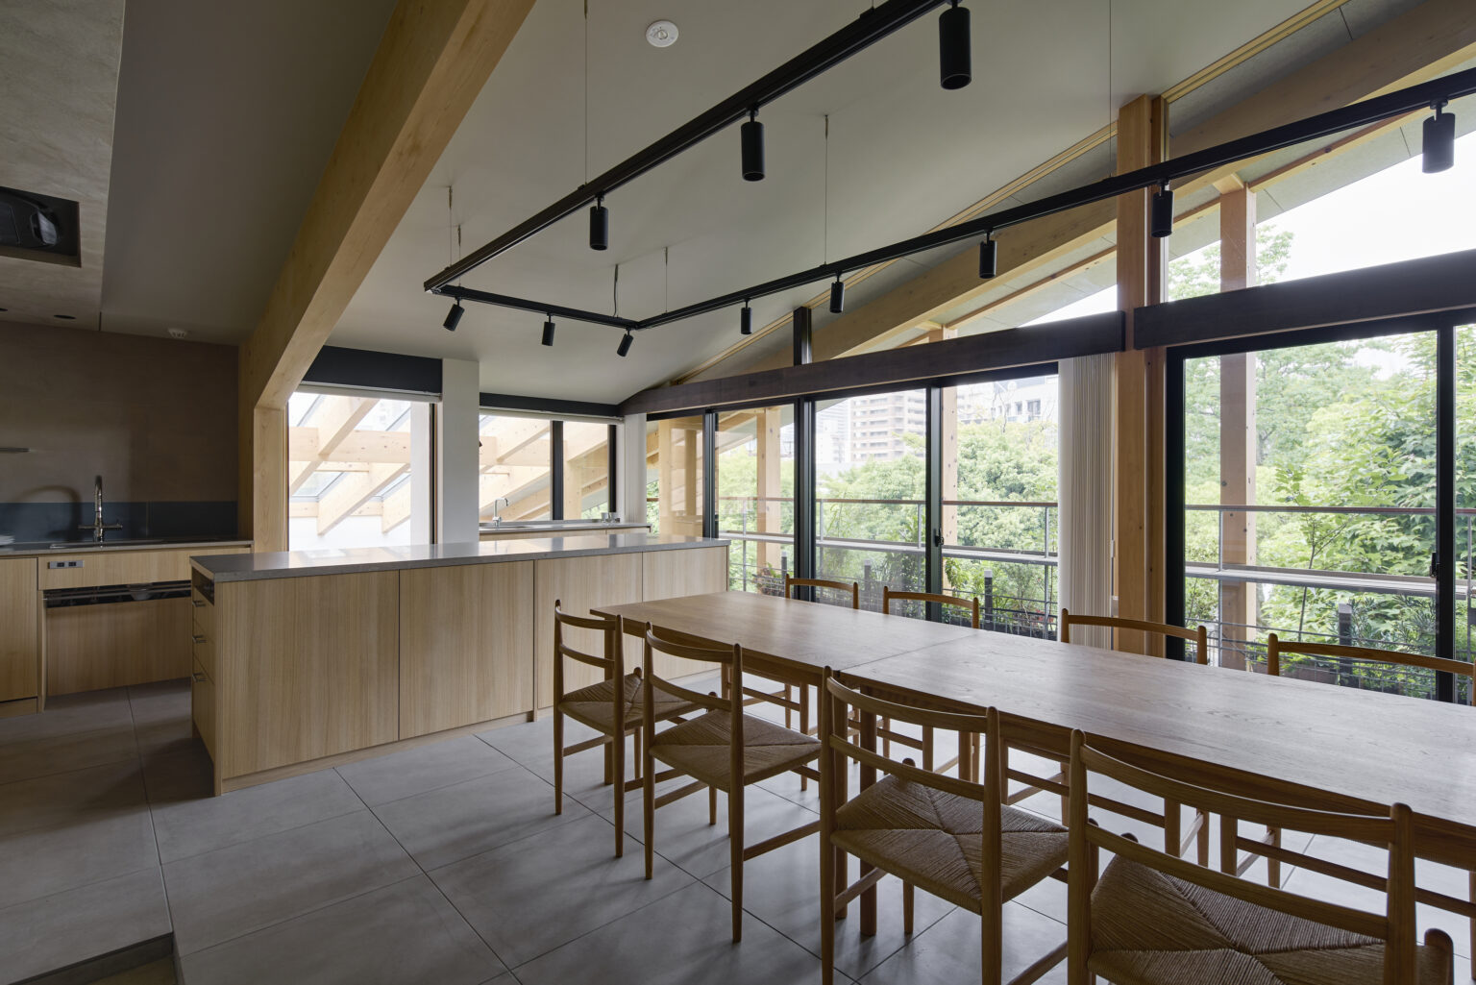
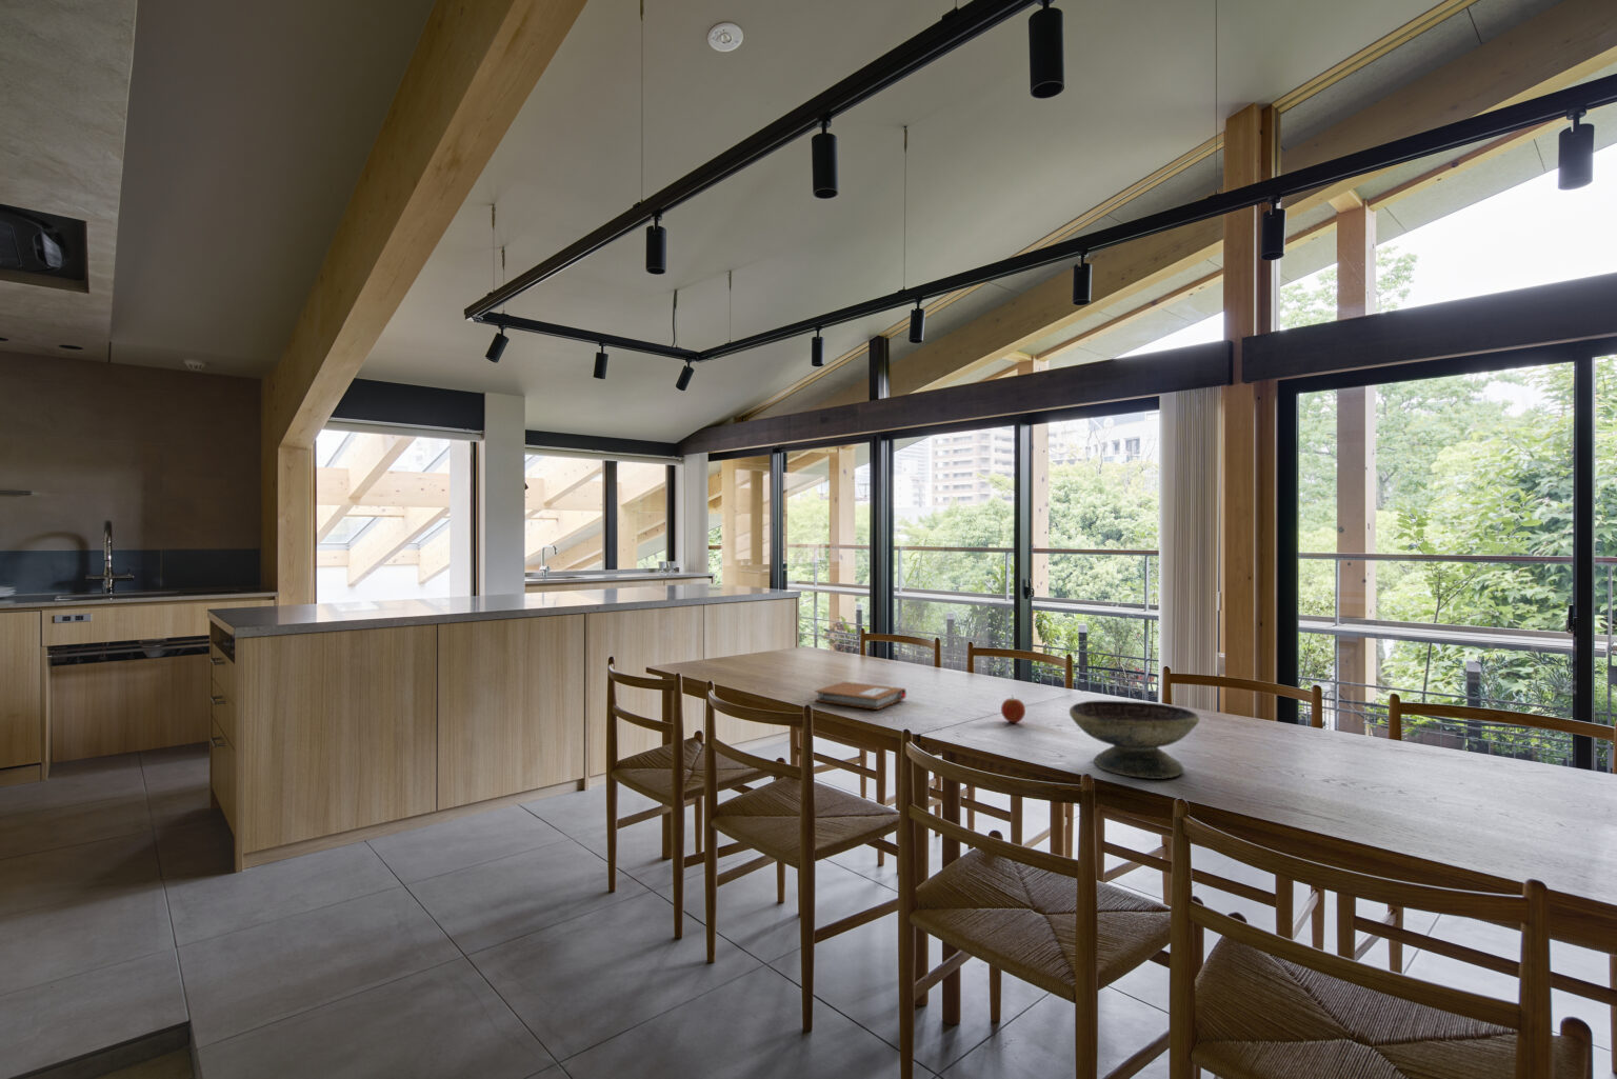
+ decorative bowl (1132, 736)
+ fruit (1013, 708)
+ notebook (862, 694)
